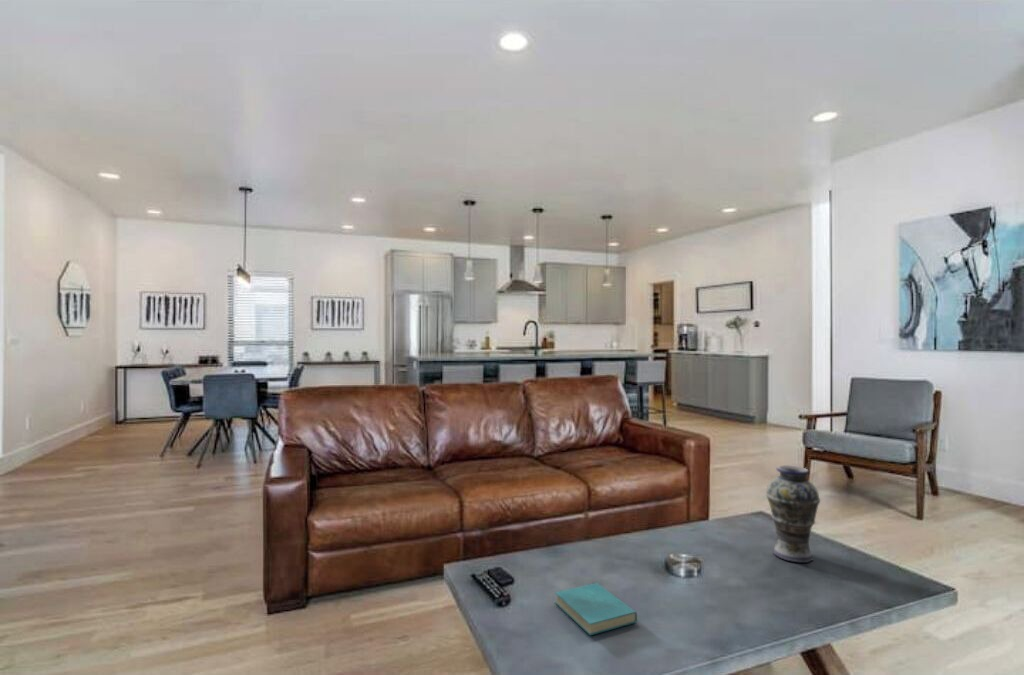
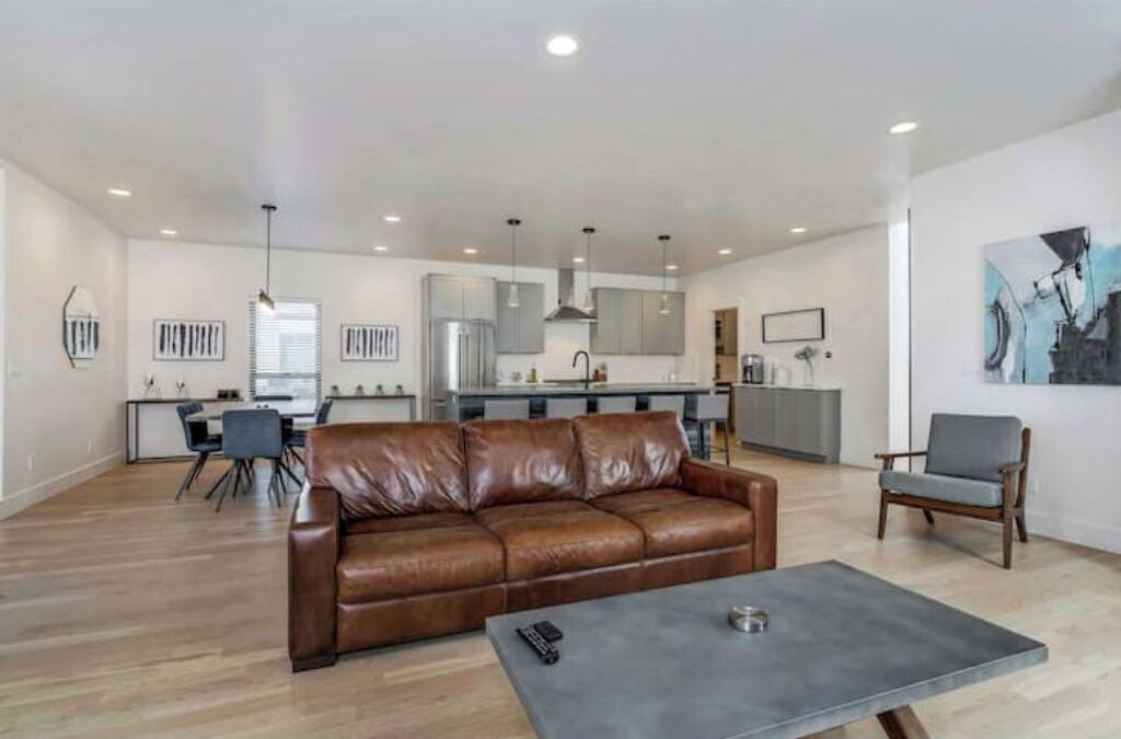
- vase (792, 512)
- book (594, 606)
